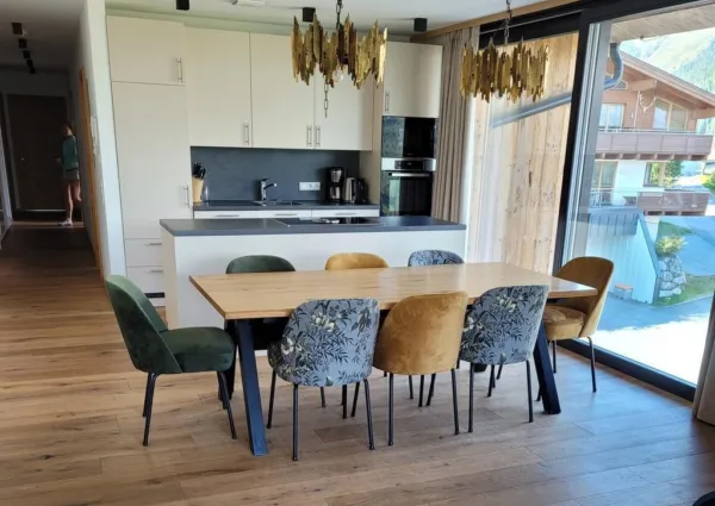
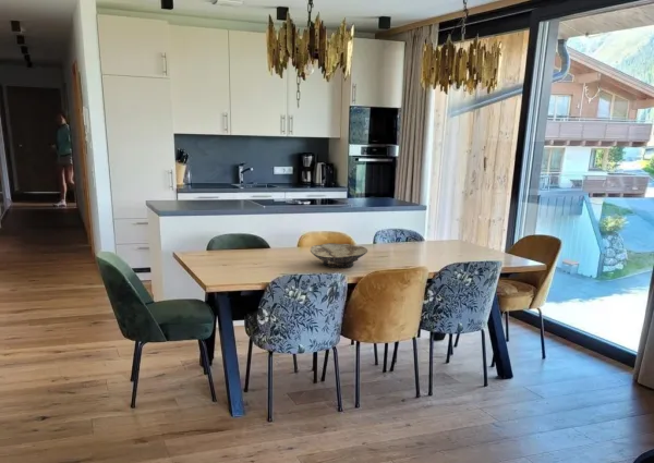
+ bowl (338, 256)
